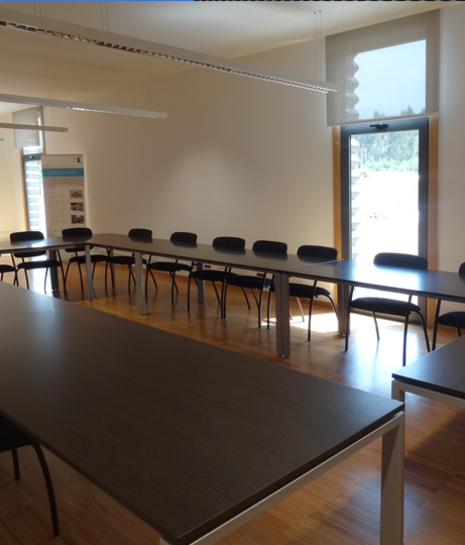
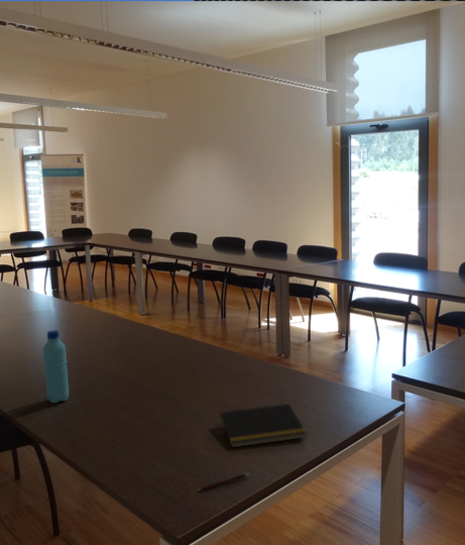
+ notepad (262, 424)
+ water bottle (55, 365)
+ pen (225, 481)
